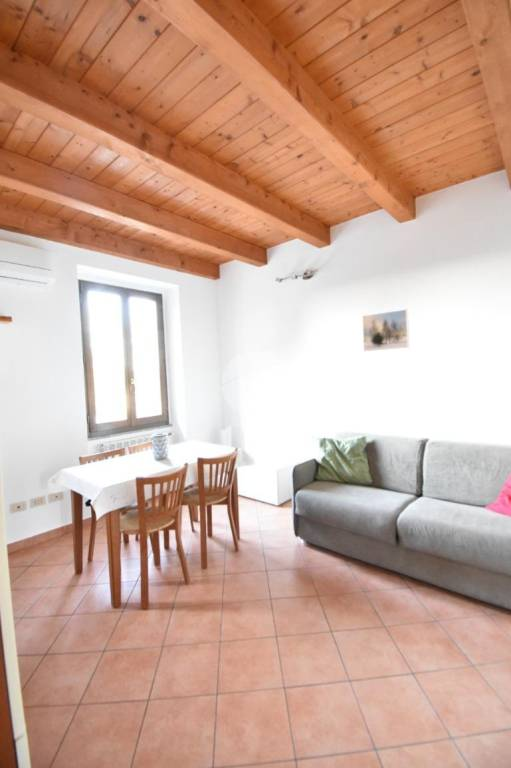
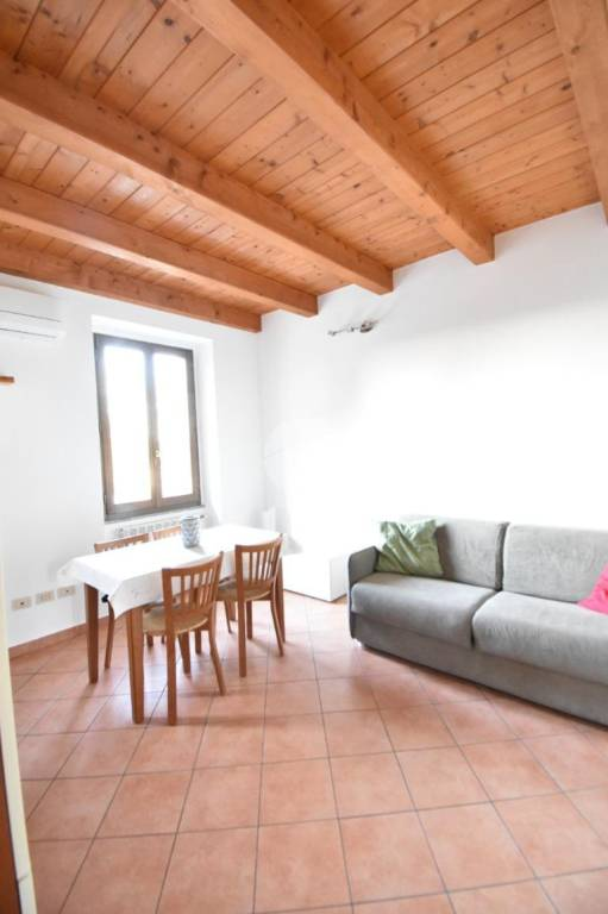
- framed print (384, 331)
